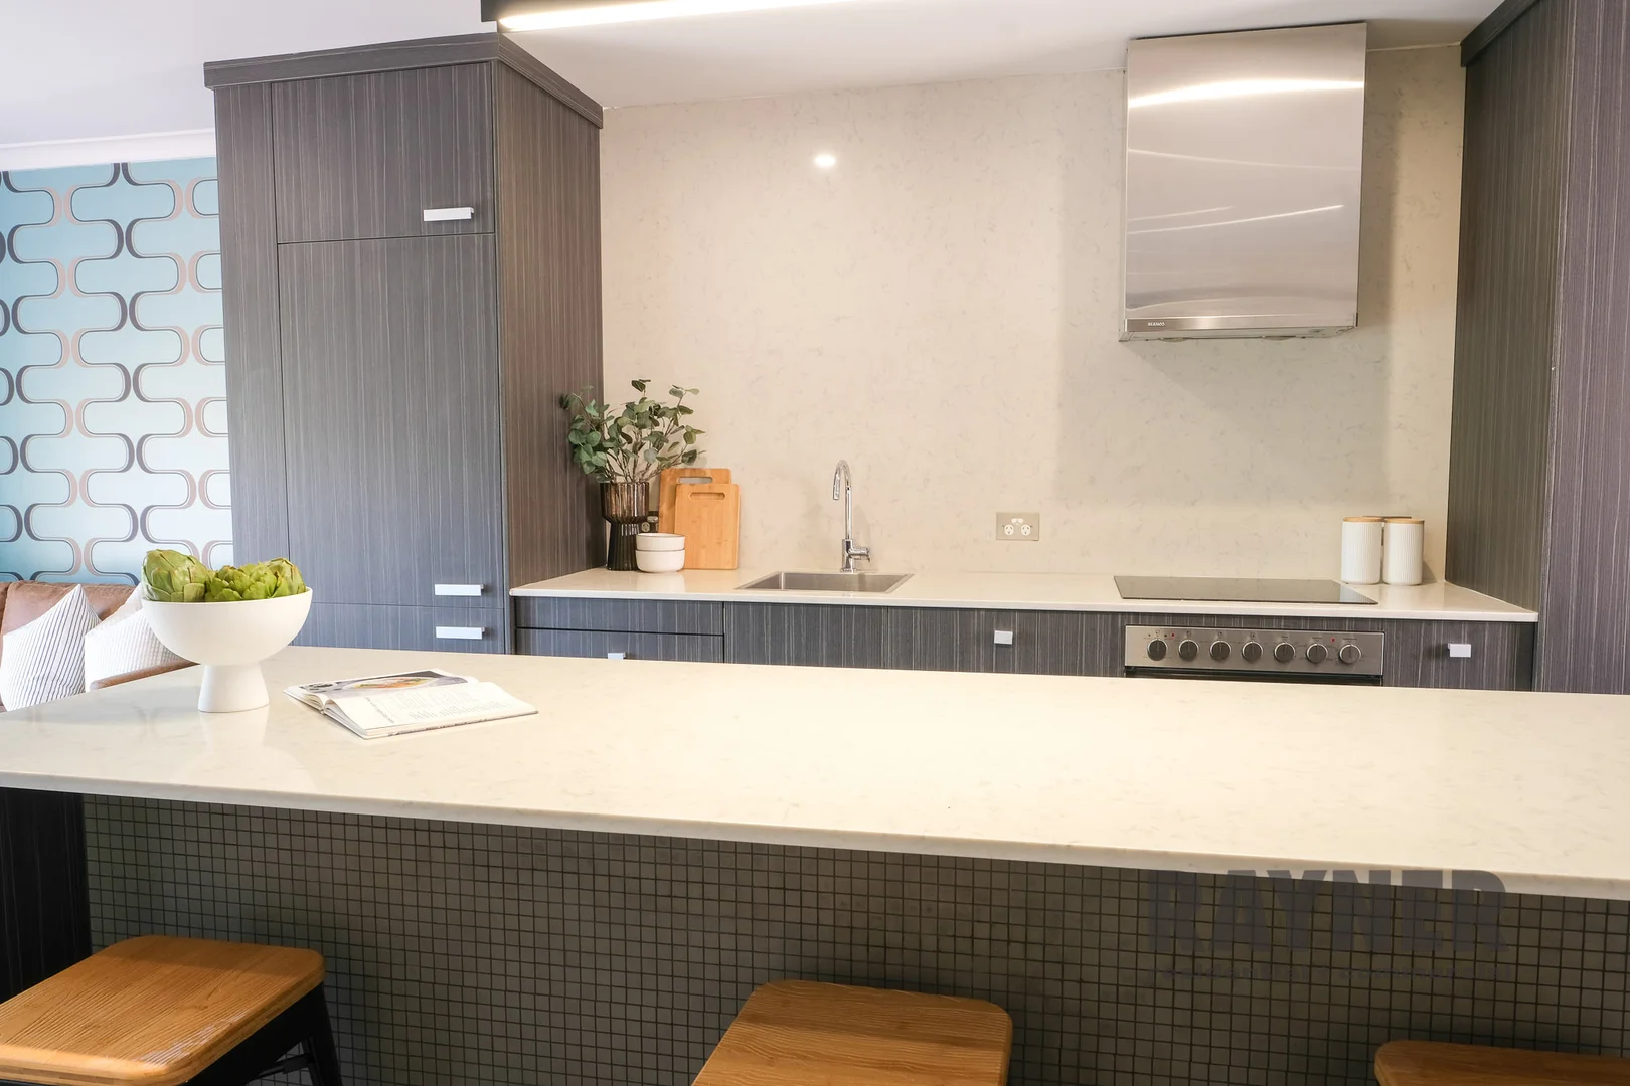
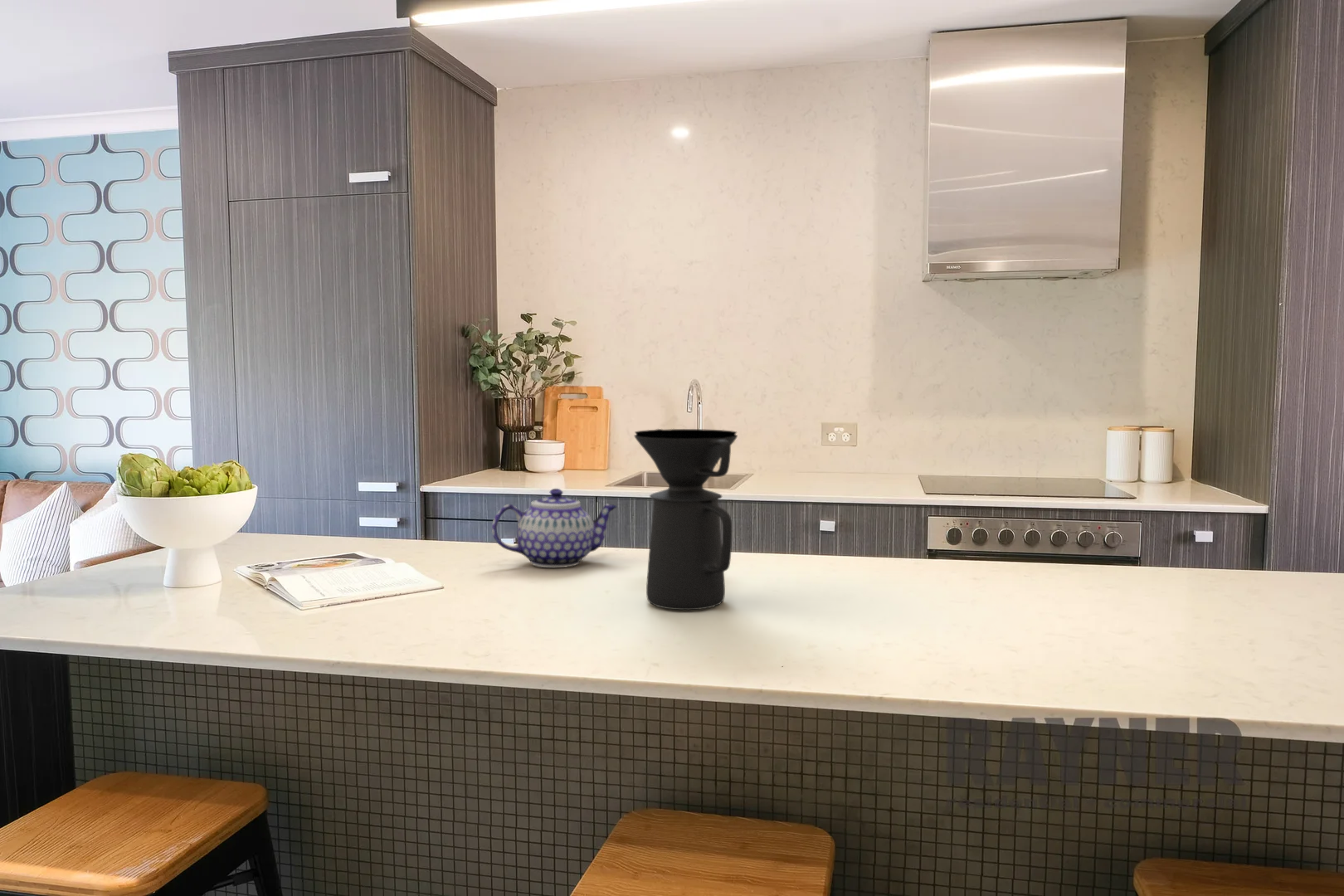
+ coffee maker (685, 517)
+ teapot (556, 525)
